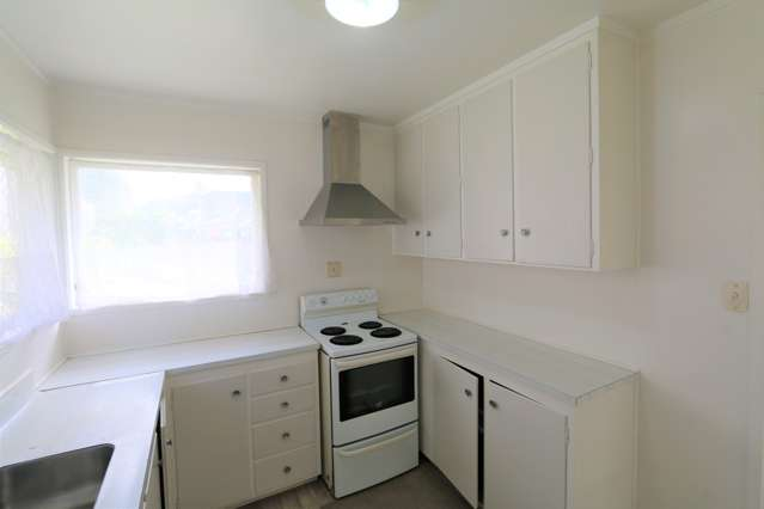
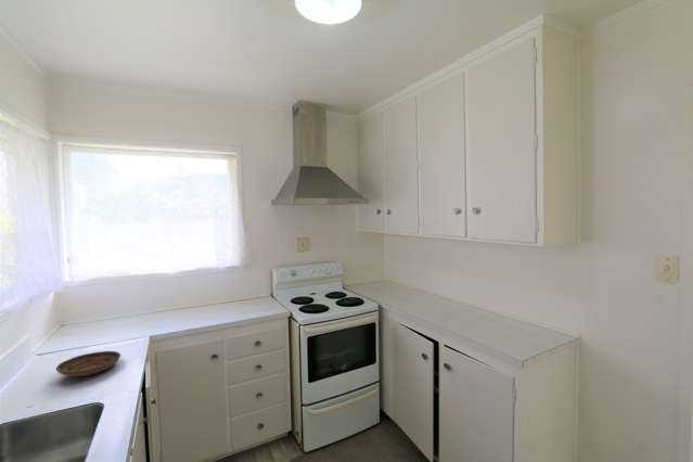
+ bowl (90, 365)
